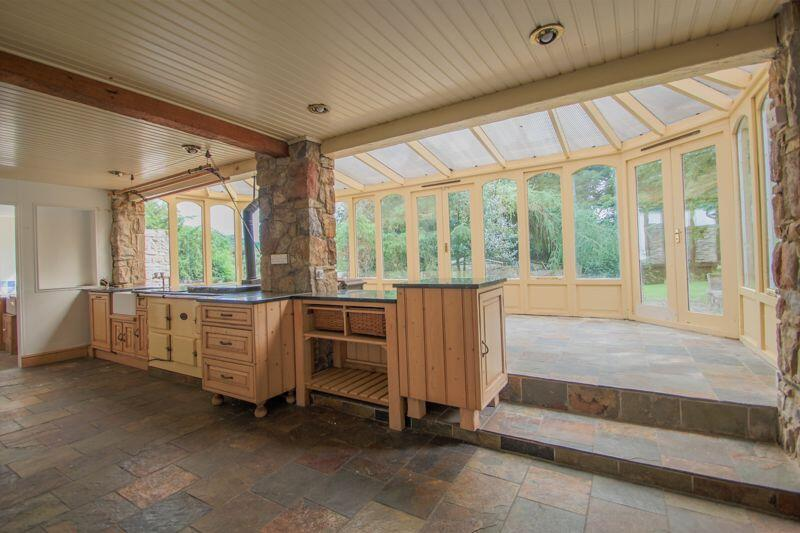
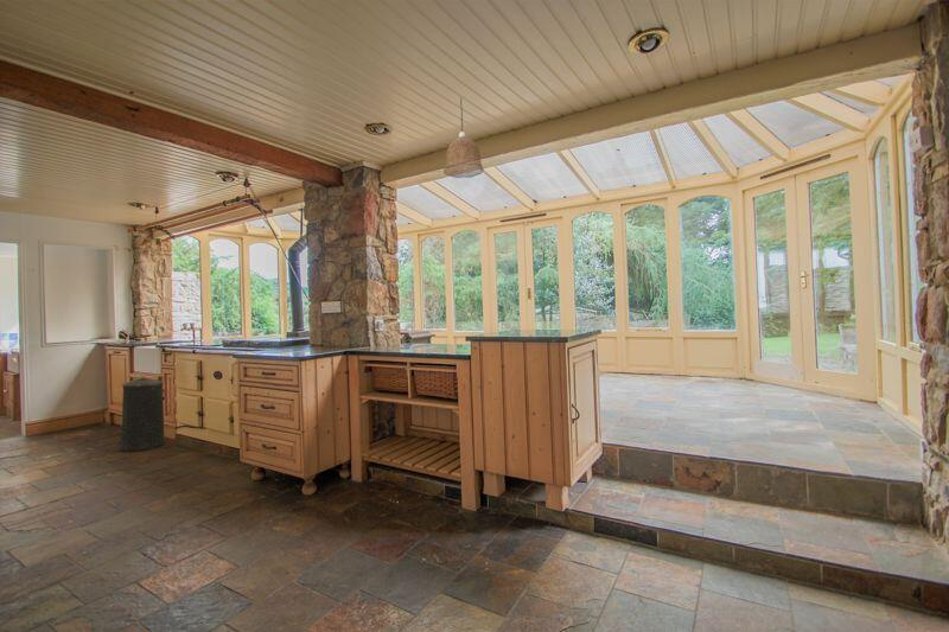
+ pendant lamp (461, 134)
+ trash can (140, 410)
